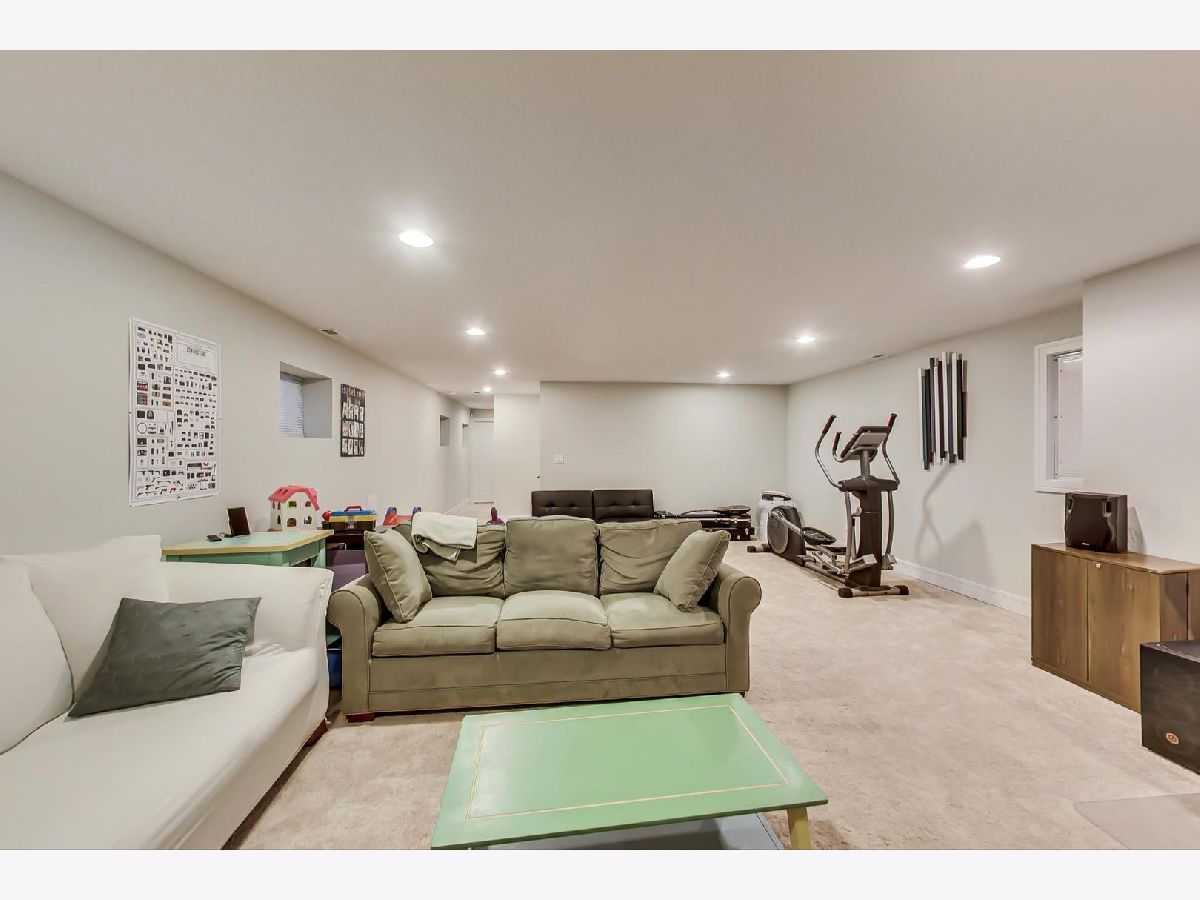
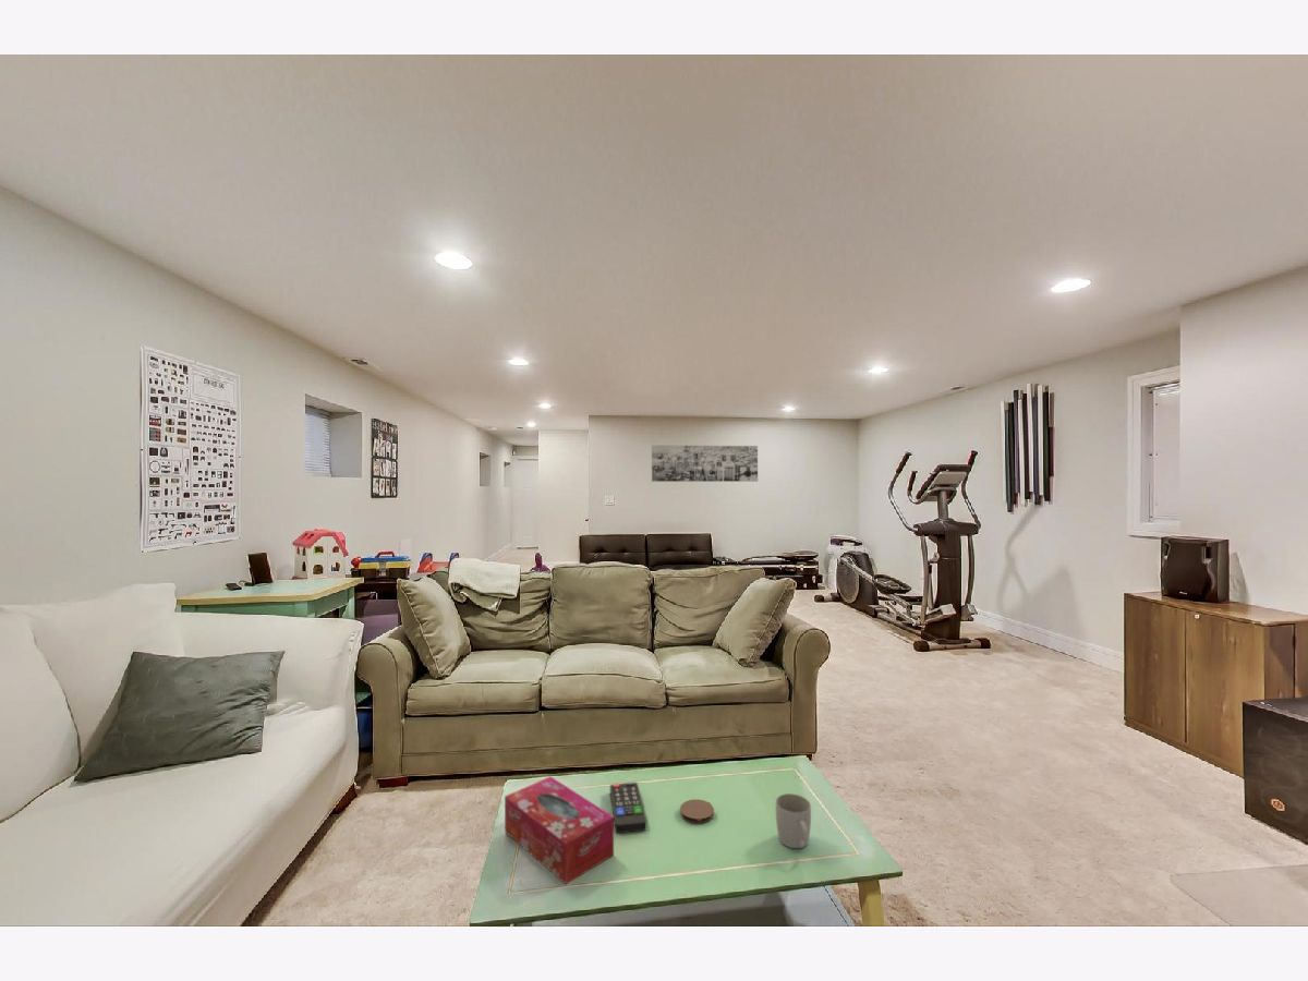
+ tissue box (557, 824)
+ coaster (697, 811)
+ wall art (704, 463)
+ mug (796, 825)
+ remote control (627, 804)
